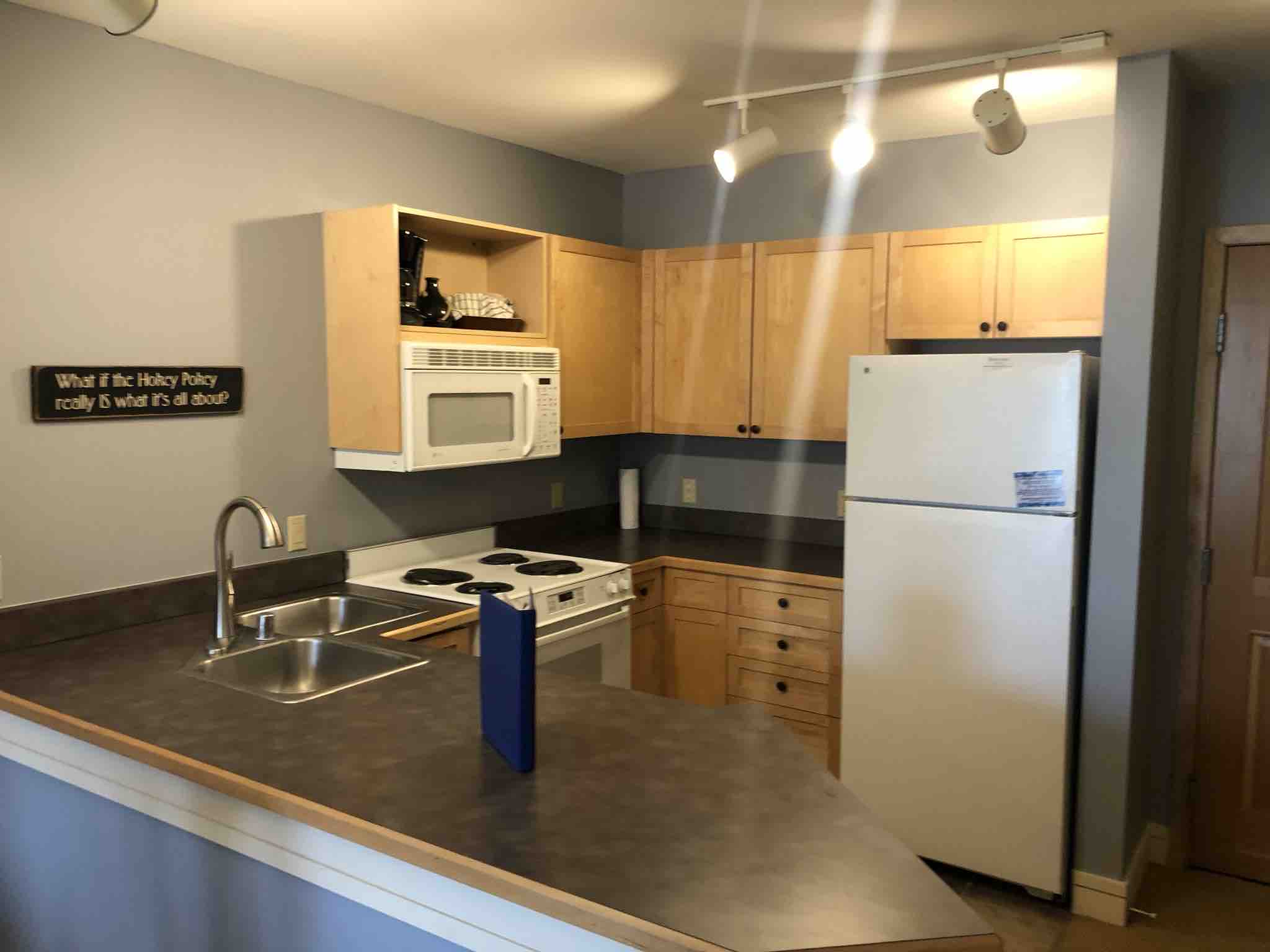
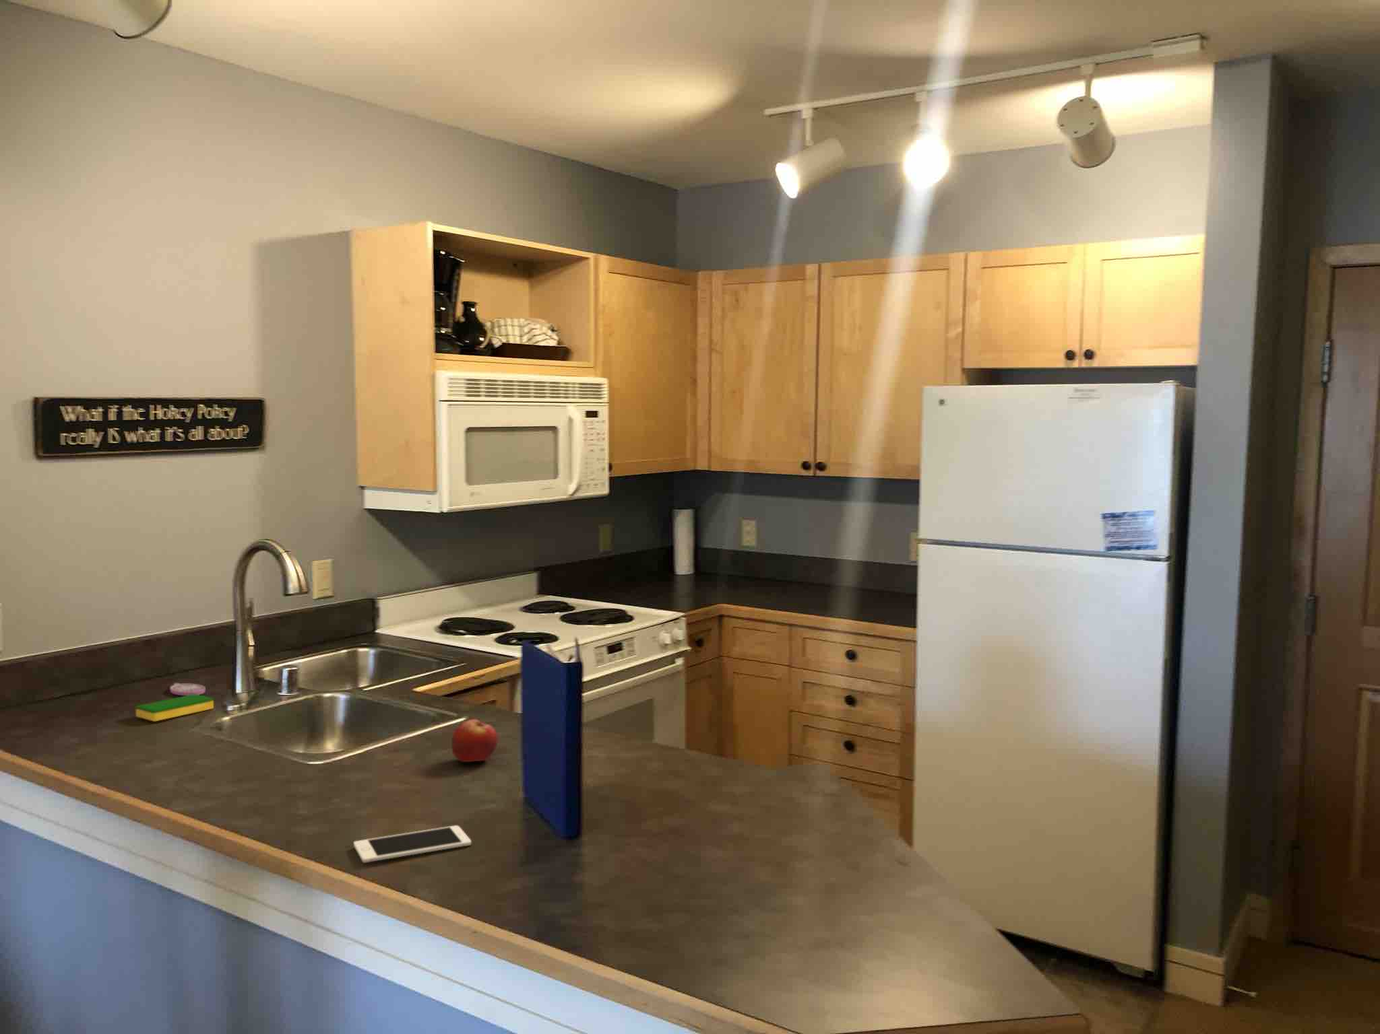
+ fruit (474, 741)
+ cell phone (413, 843)
+ dish sponge (175, 707)
+ soap dish (186, 689)
